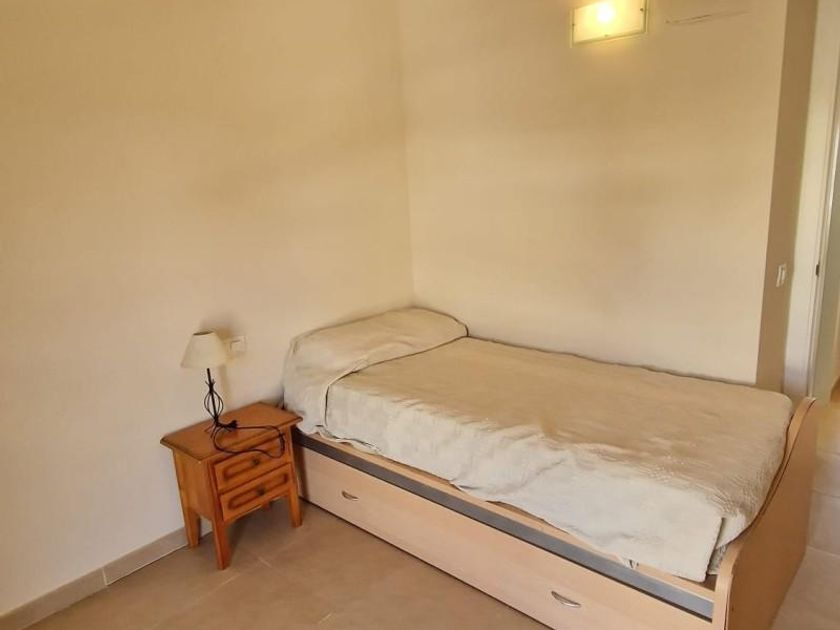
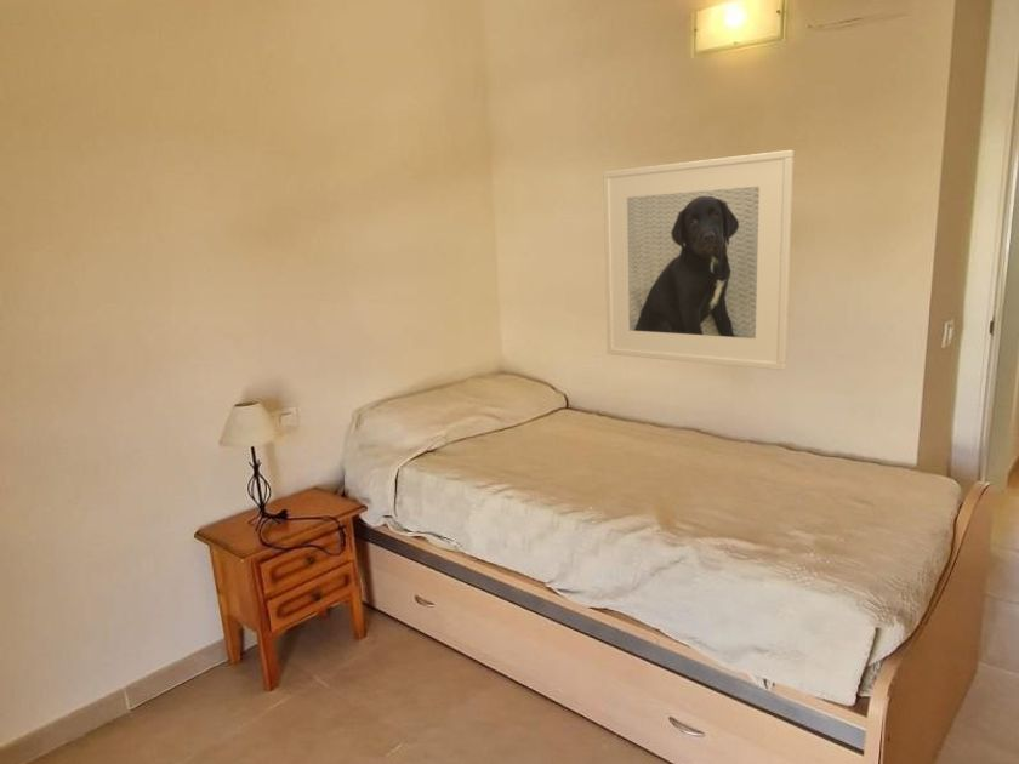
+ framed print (689, 264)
